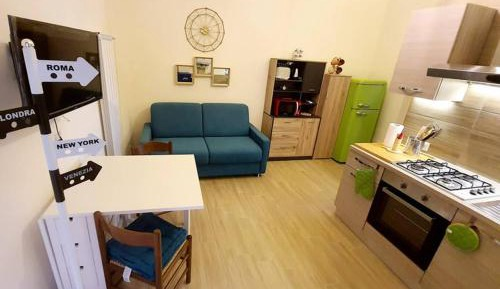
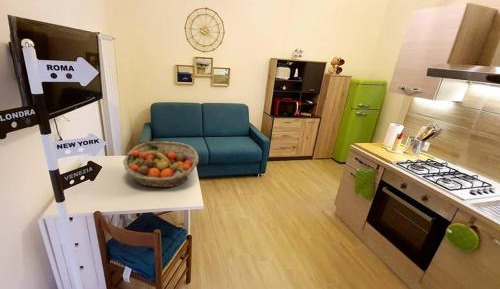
+ fruit basket (162, 163)
